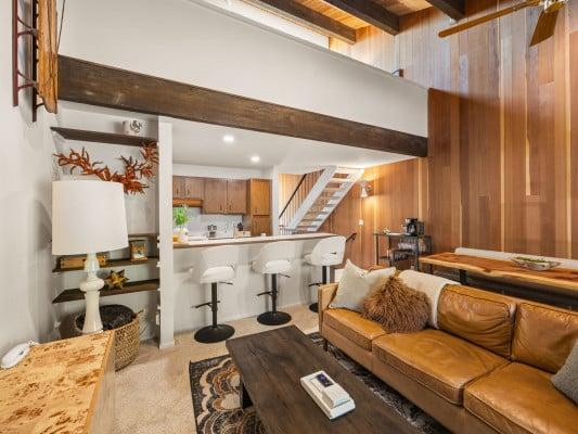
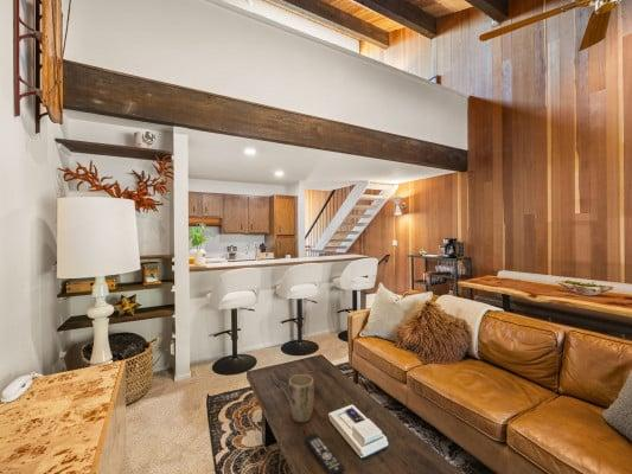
+ plant pot (301, 398)
+ remote control (323, 453)
